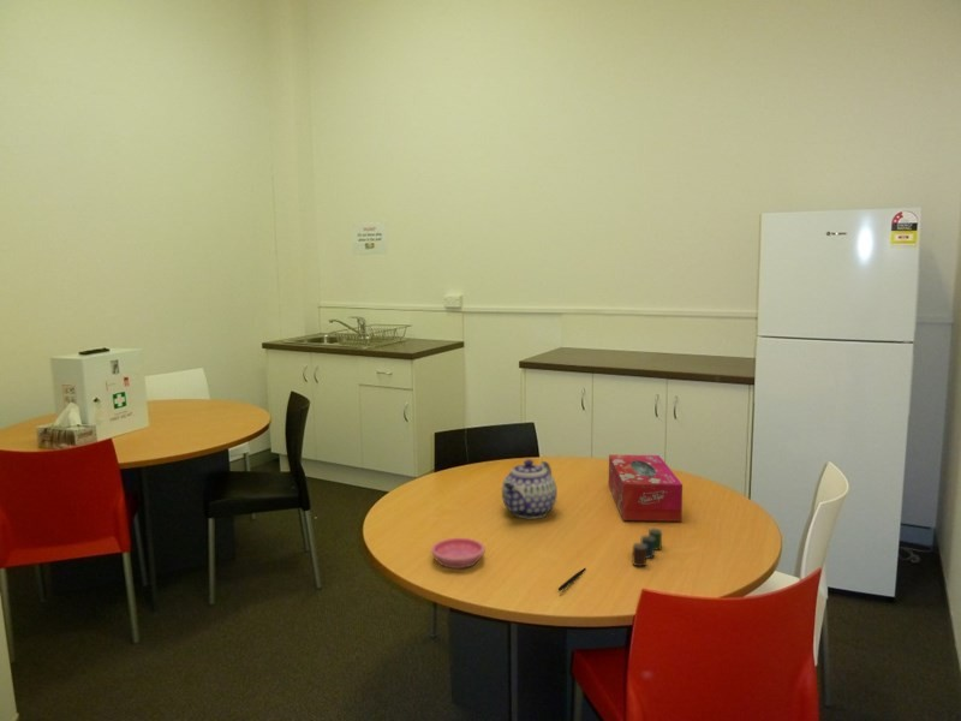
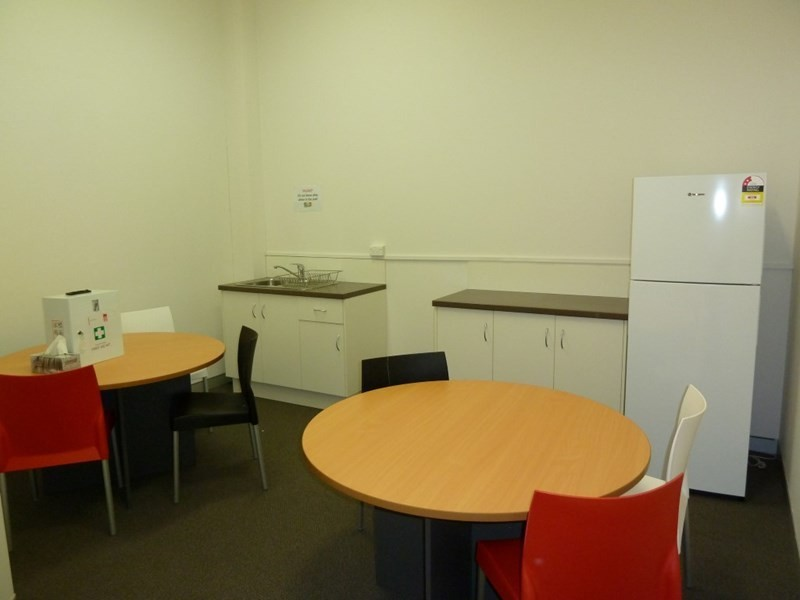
- pen (573, 577)
- tissue box (641, 484)
- teapot (529, 485)
- cup (647, 540)
- saucer (458, 553)
